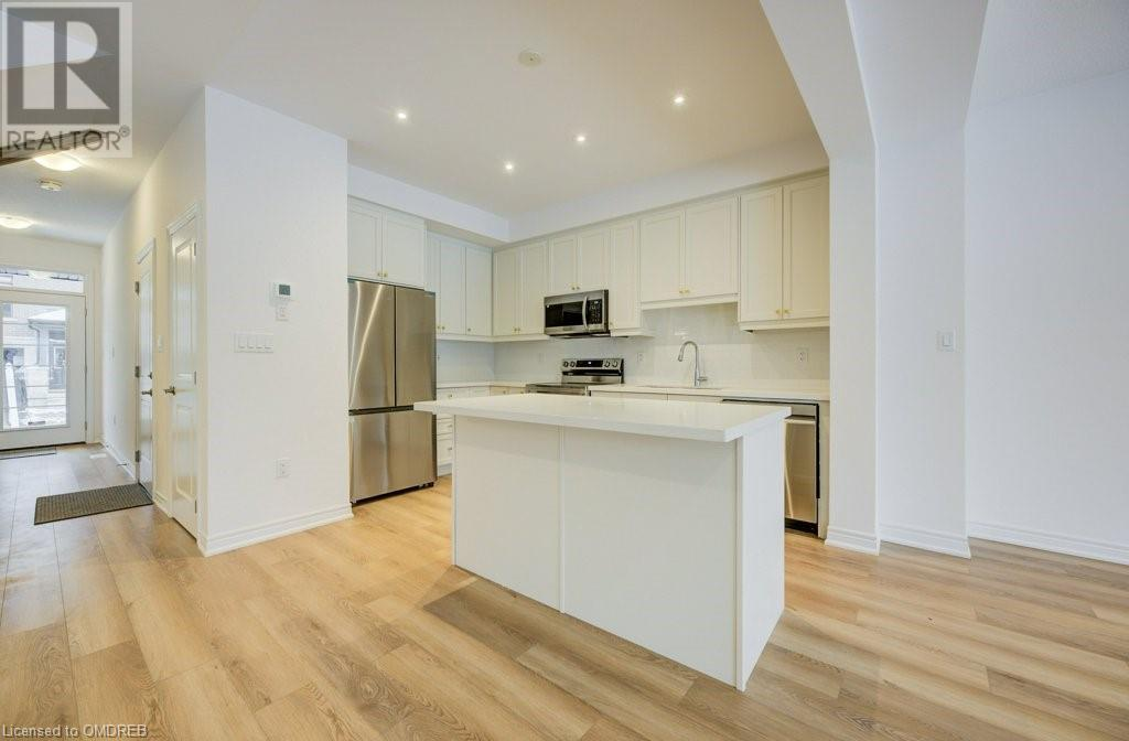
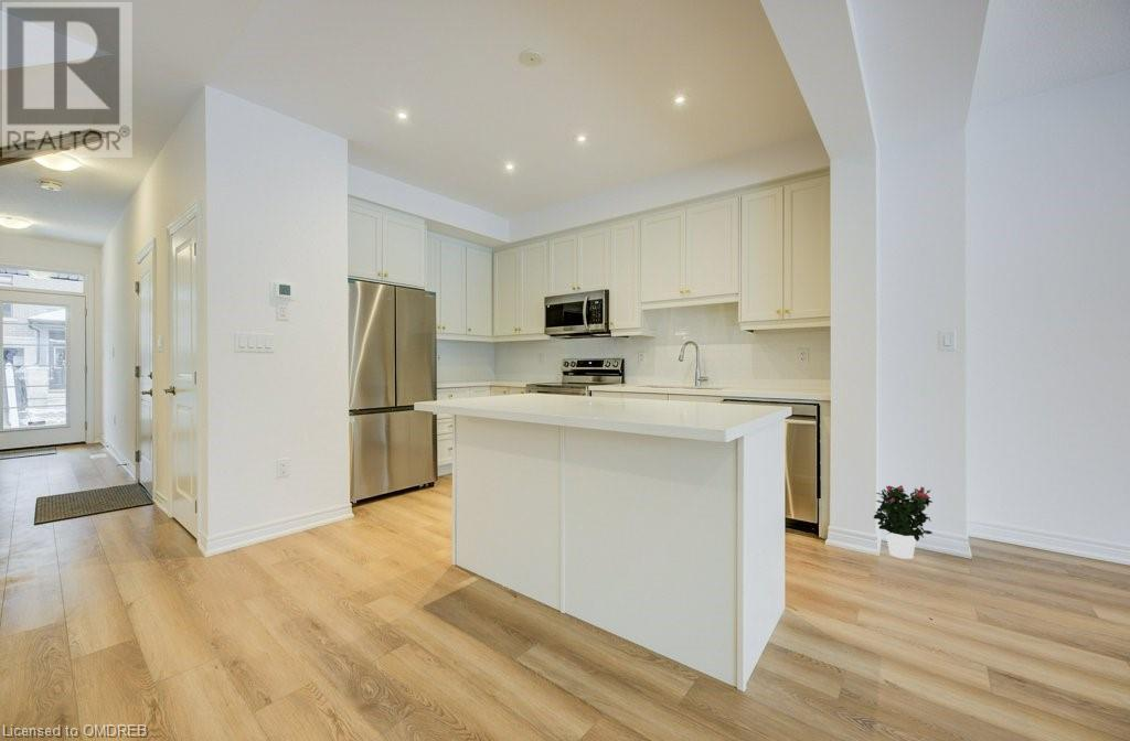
+ potted flower (903, 519)
